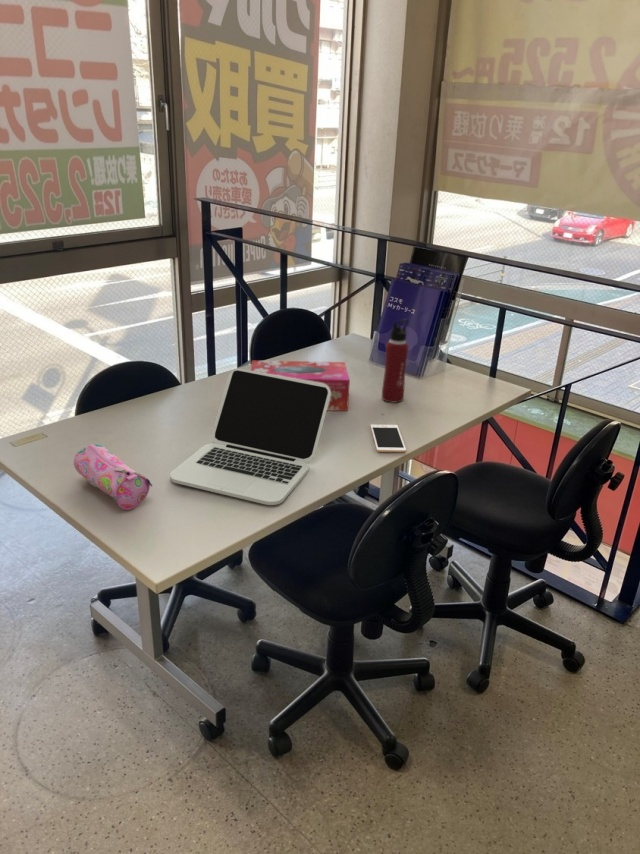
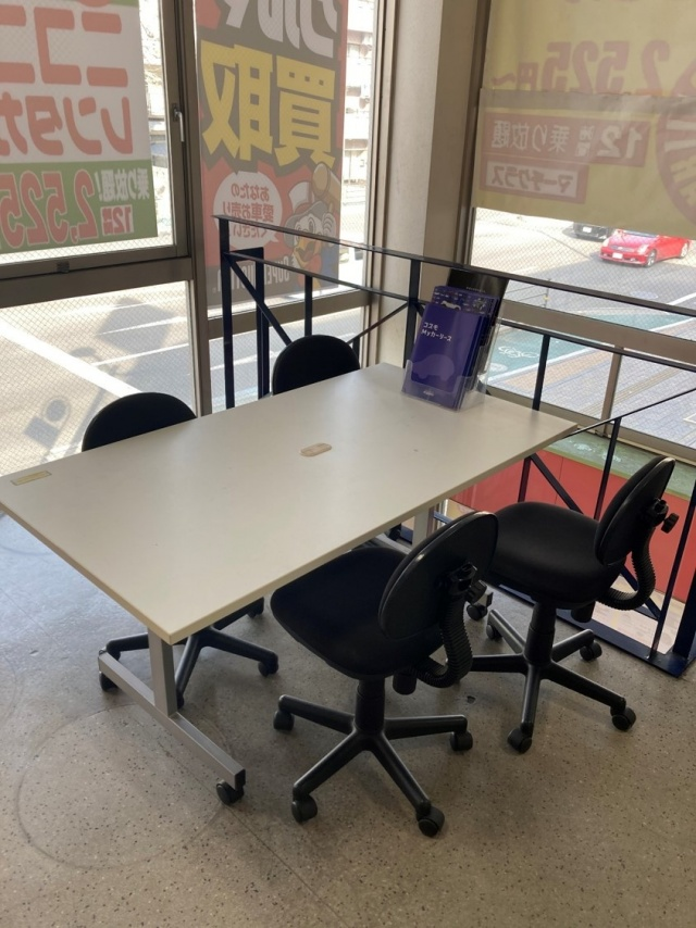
- cell phone (387, 437)
- tissue box (302, 379)
- water bottle (396, 360)
- laptop (252, 430)
- pencil case (111, 474)
